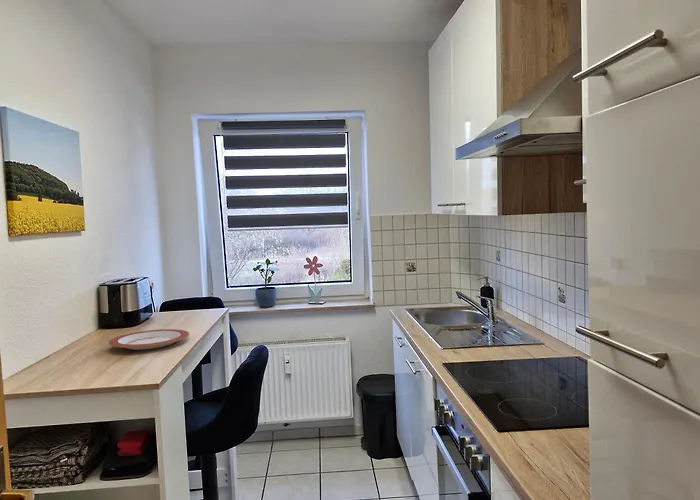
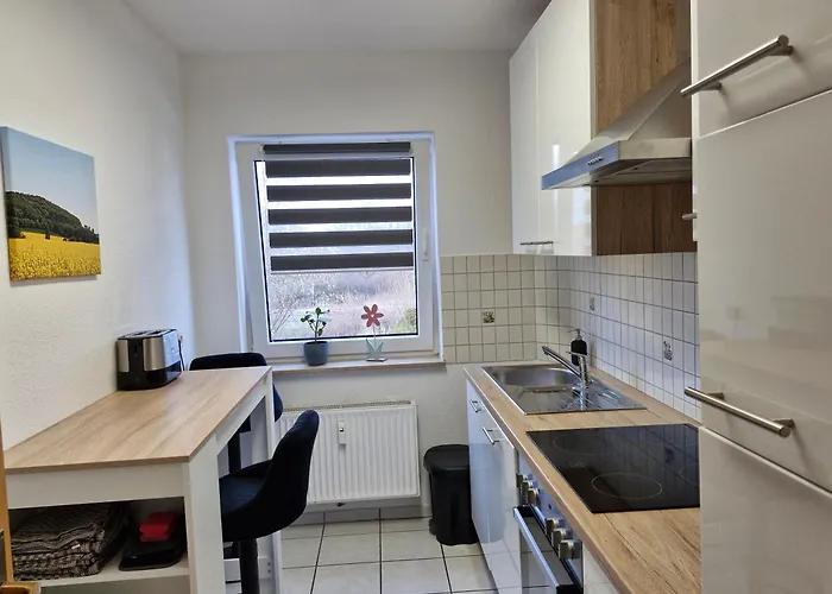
- plate (150, 340)
